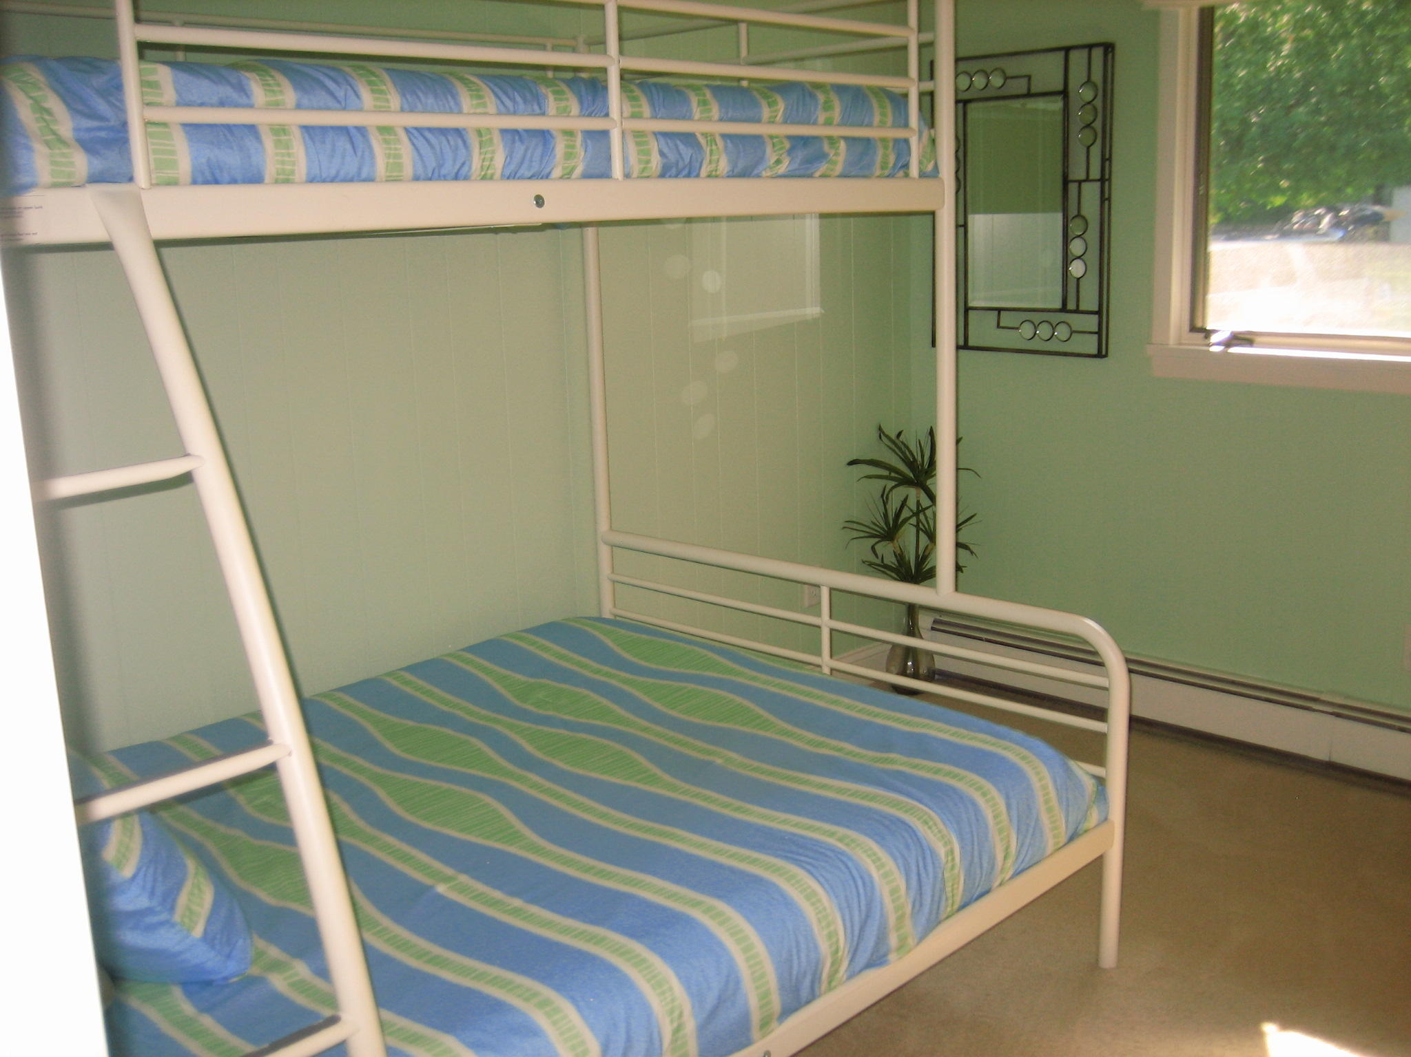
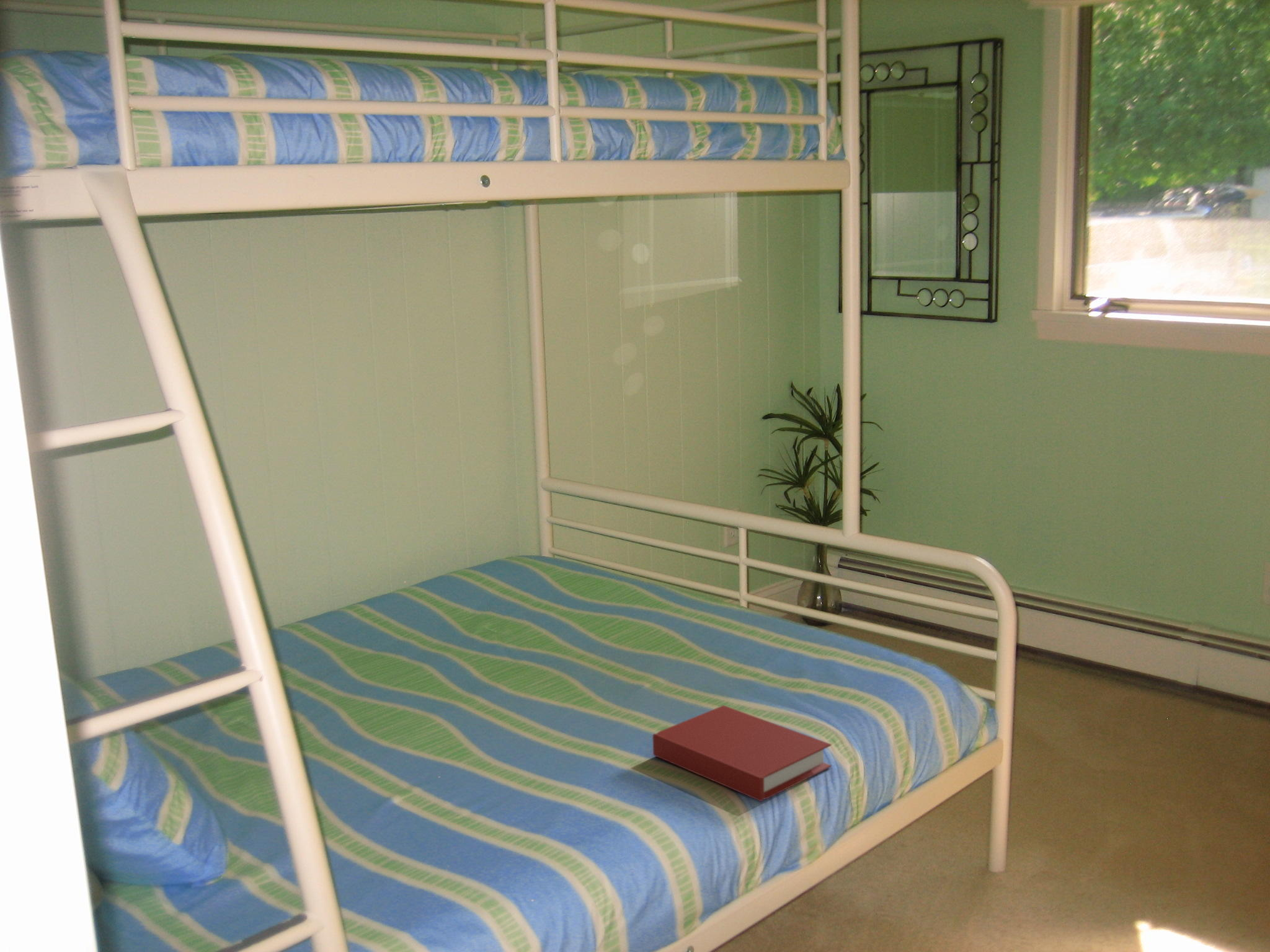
+ book (740, 750)
